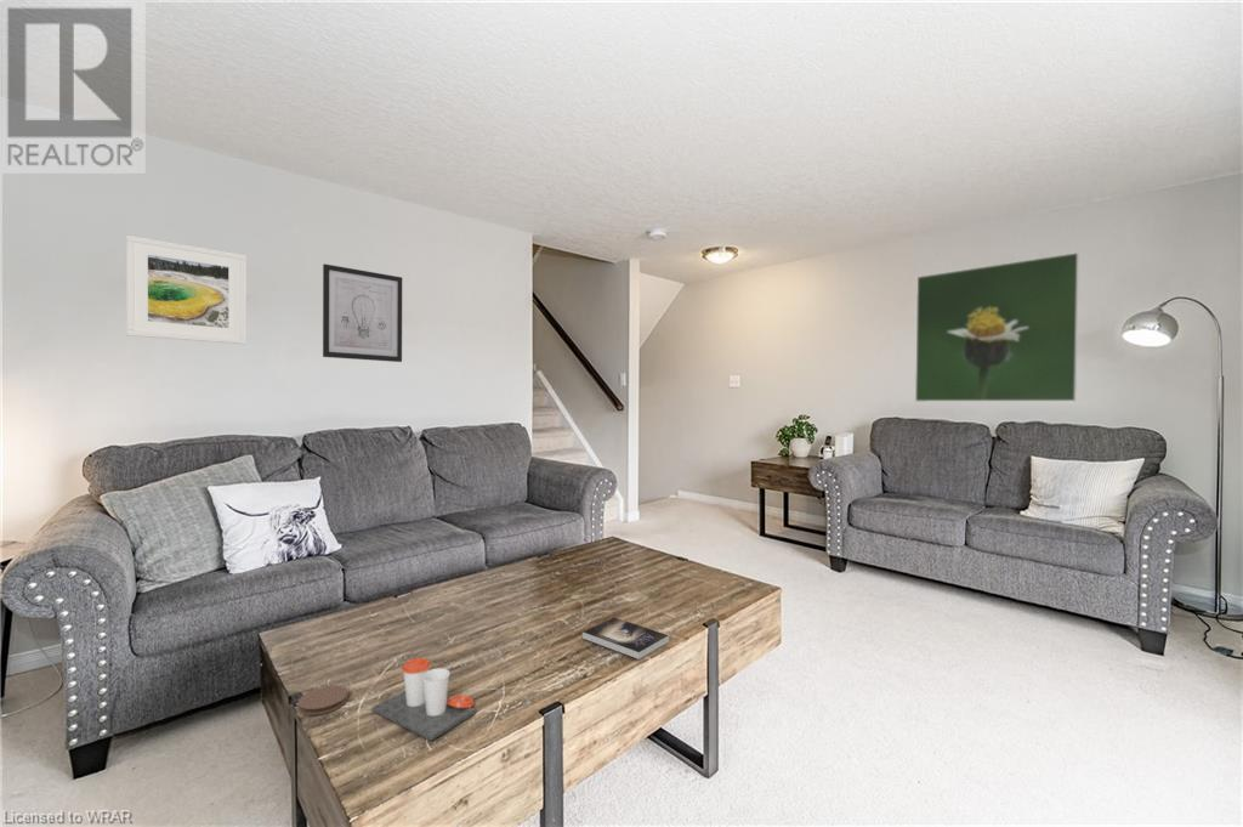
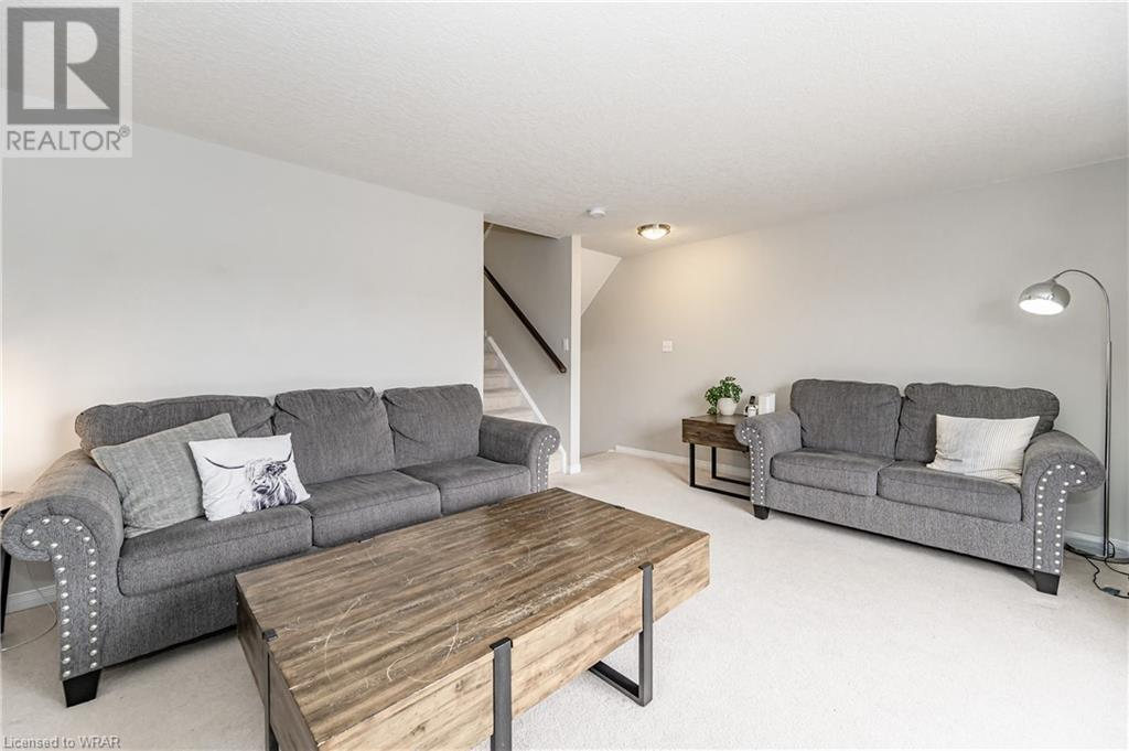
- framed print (989, 333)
- cup (428, 687)
- book (625, 636)
- wall art (364, 315)
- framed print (189, 293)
- coaster (323, 699)
